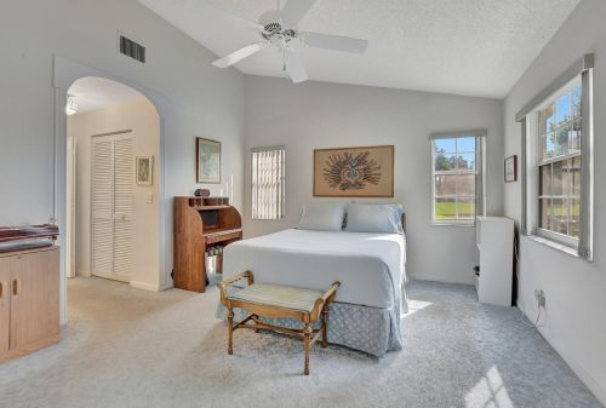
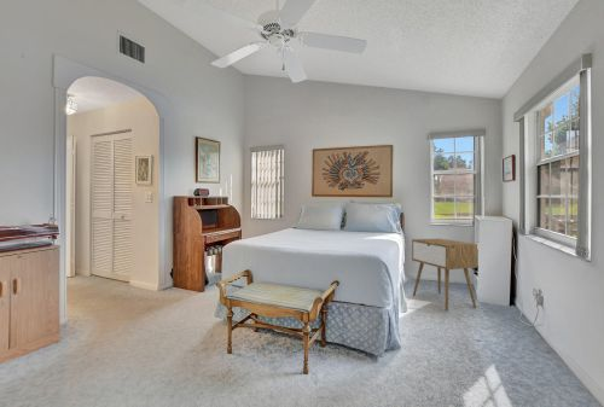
+ nightstand (445, 271)
